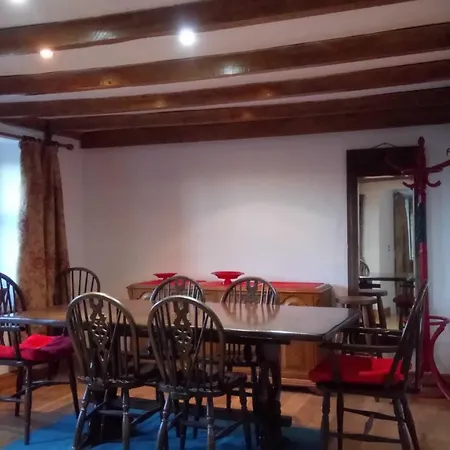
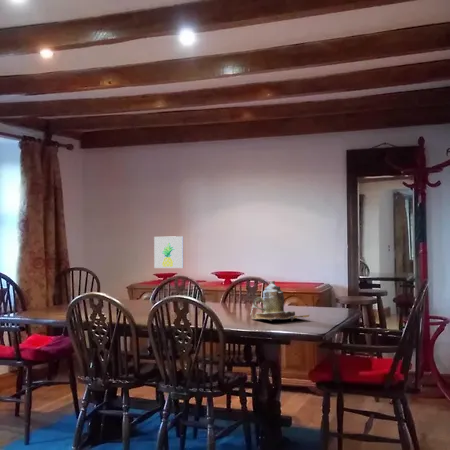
+ wall art (168, 252)
+ teapot (278, 300)
